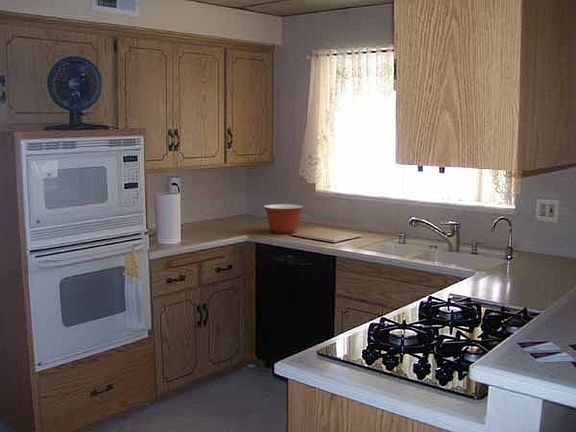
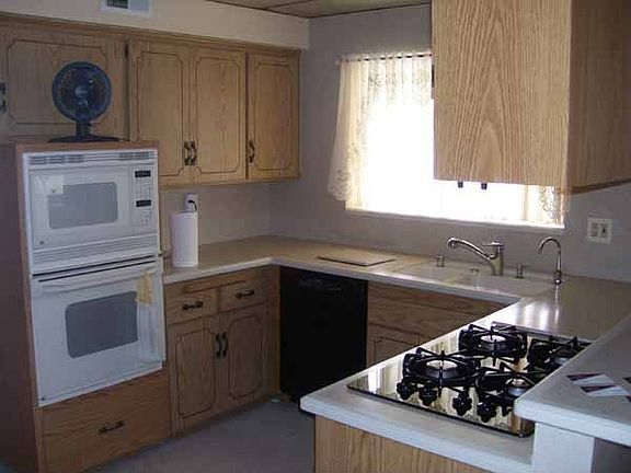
- mixing bowl (283, 219)
